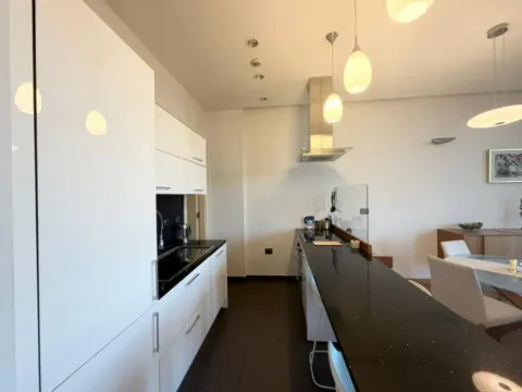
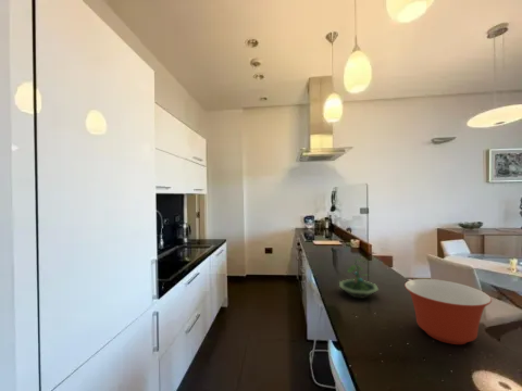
+ mixing bowl (445, 312)
+ terrarium (357, 265)
